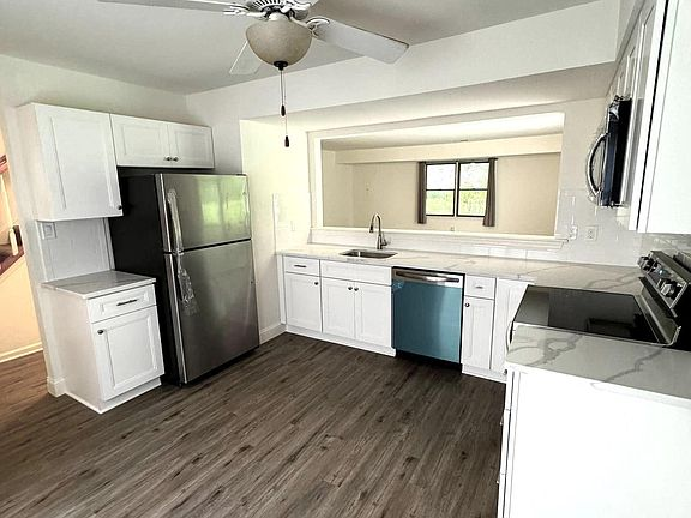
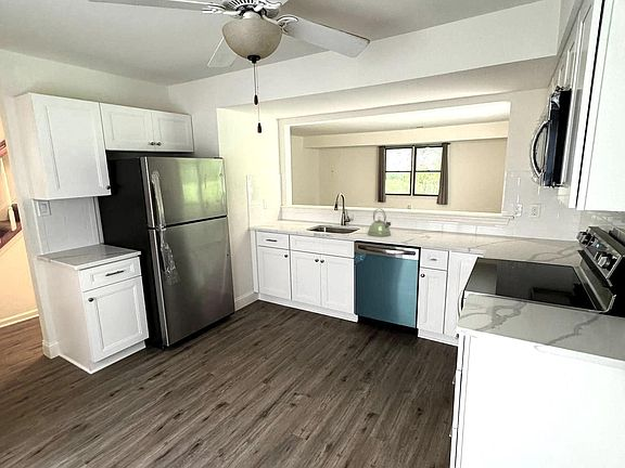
+ kettle (380, 221)
